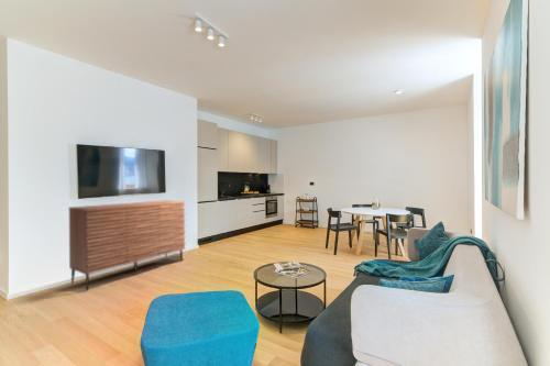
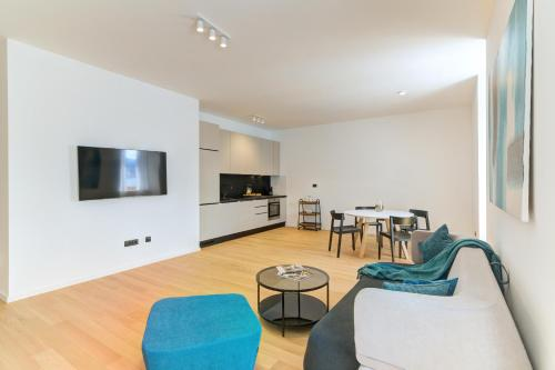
- sideboard (134, 237)
